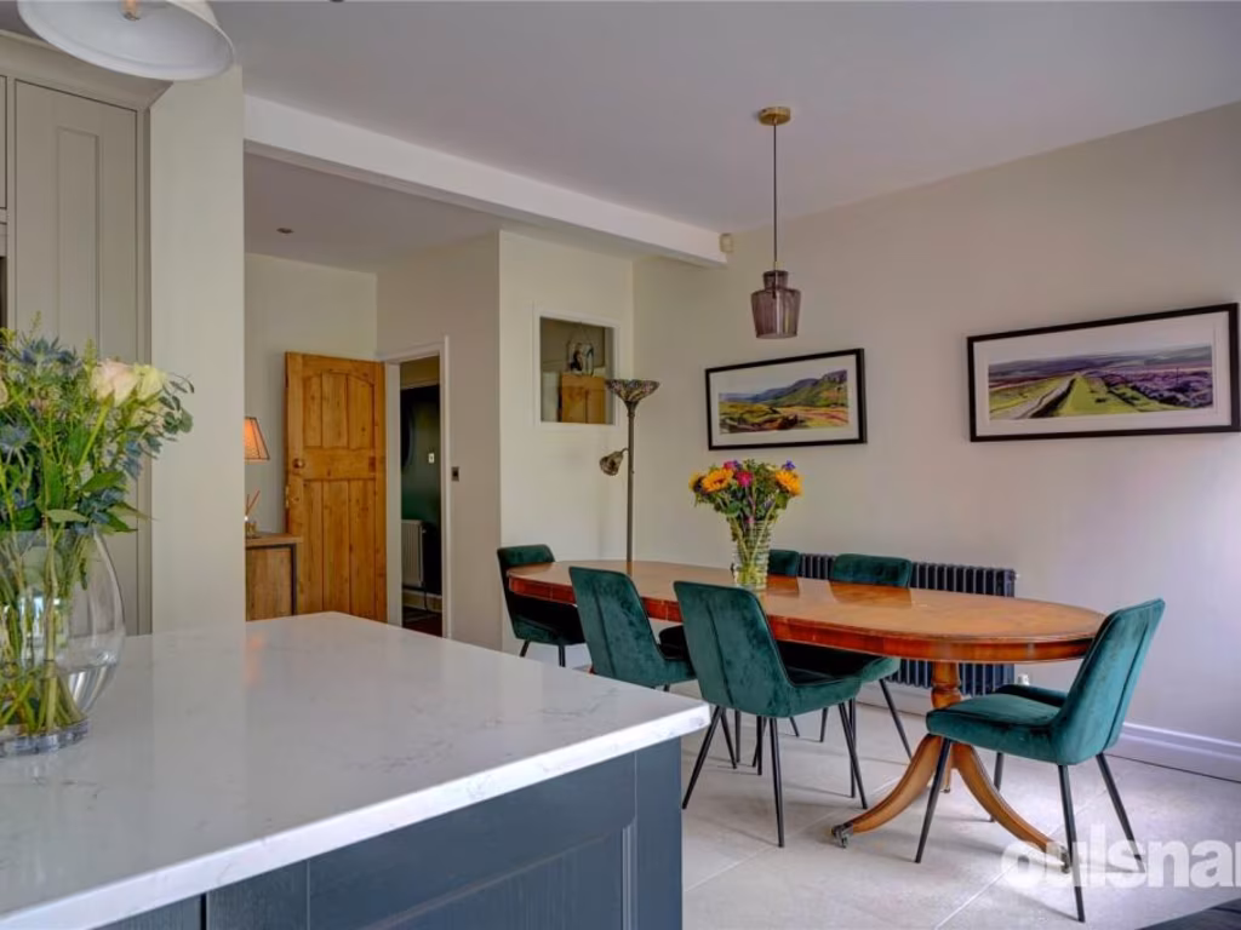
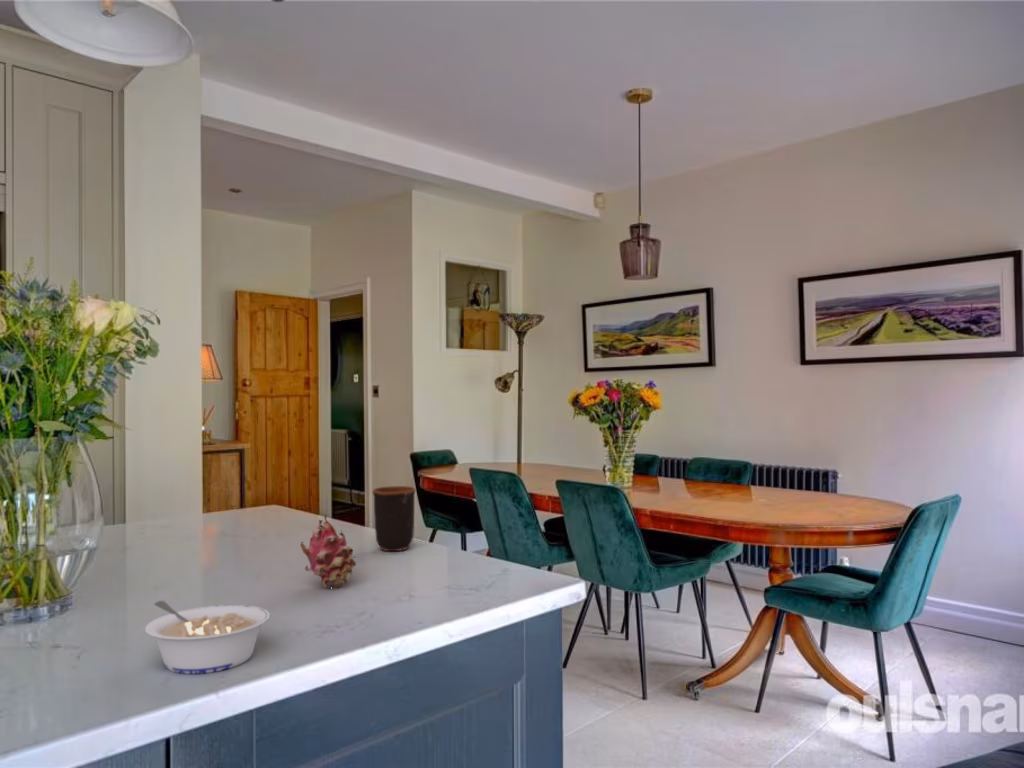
+ mug (398, 516)
+ fruit (330, 550)
+ legume (204, 636)
